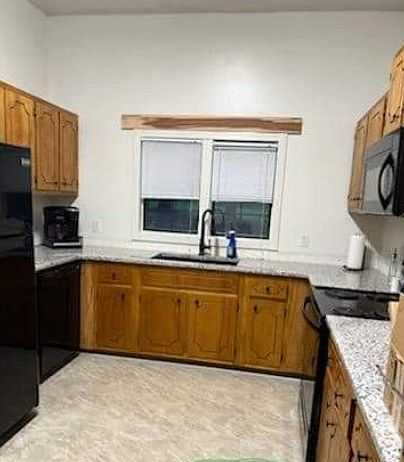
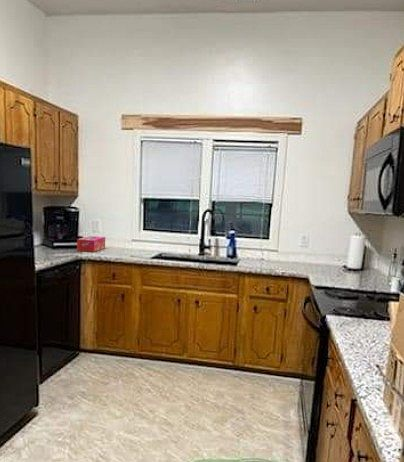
+ tissue box (91, 243)
